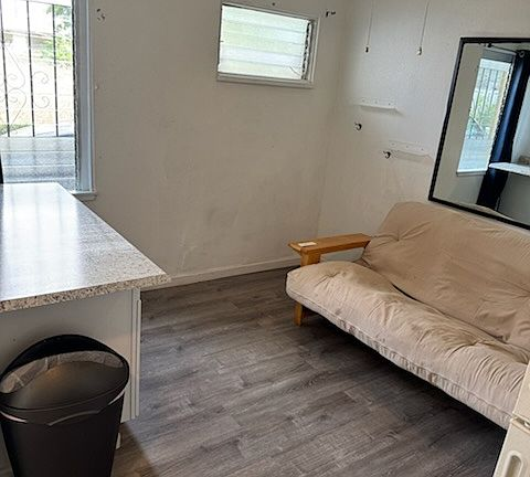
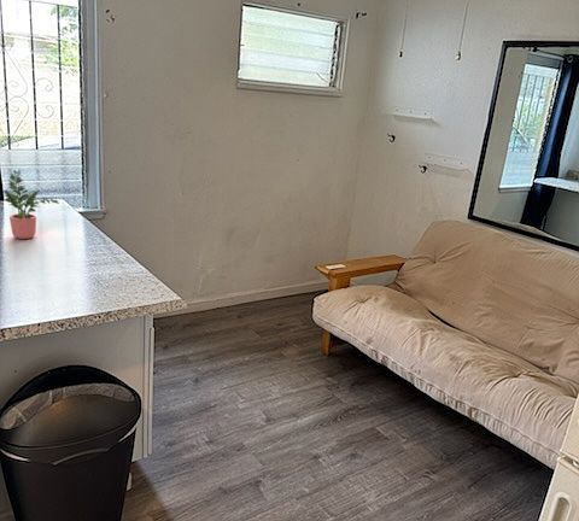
+ potted plant (33, 205)
